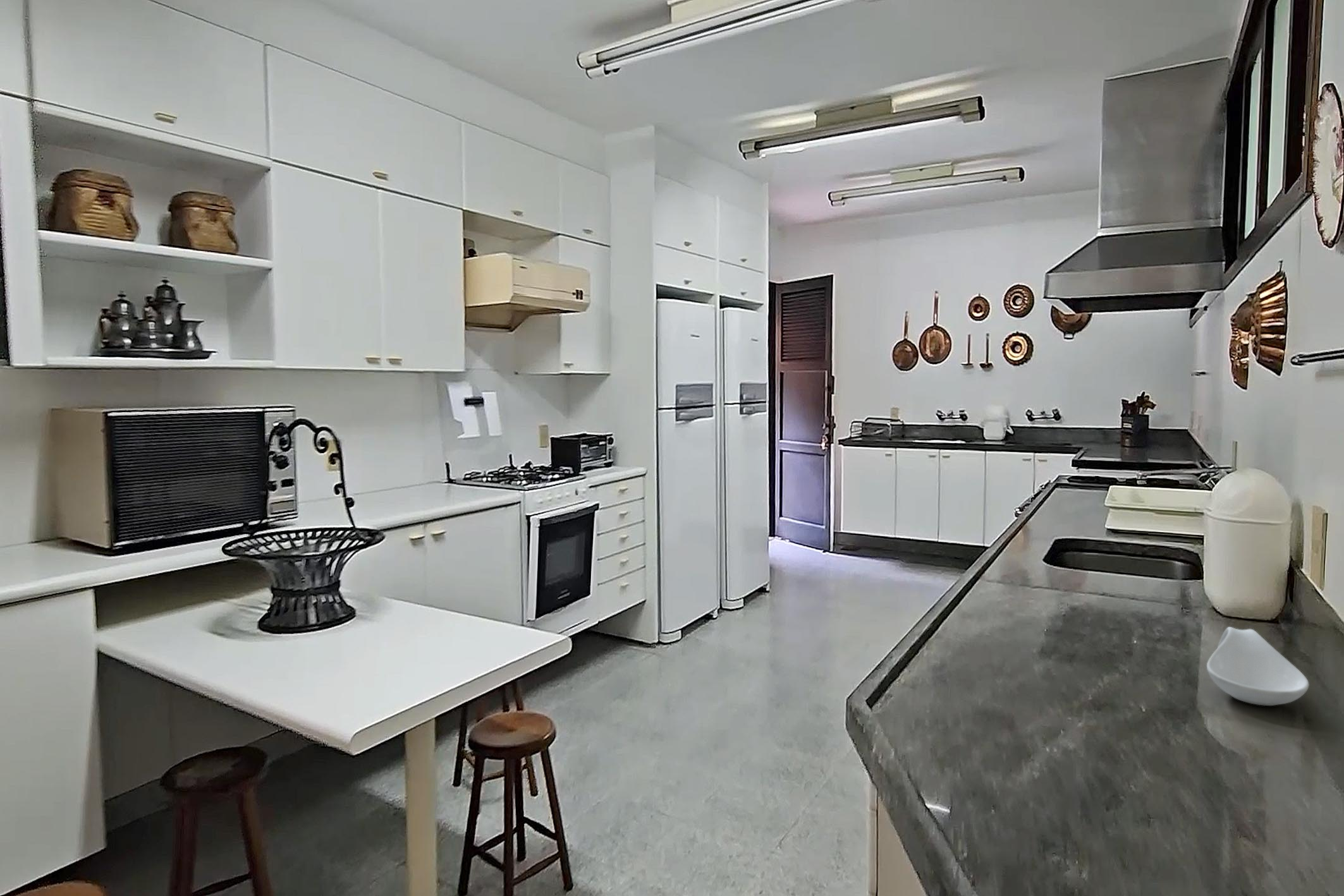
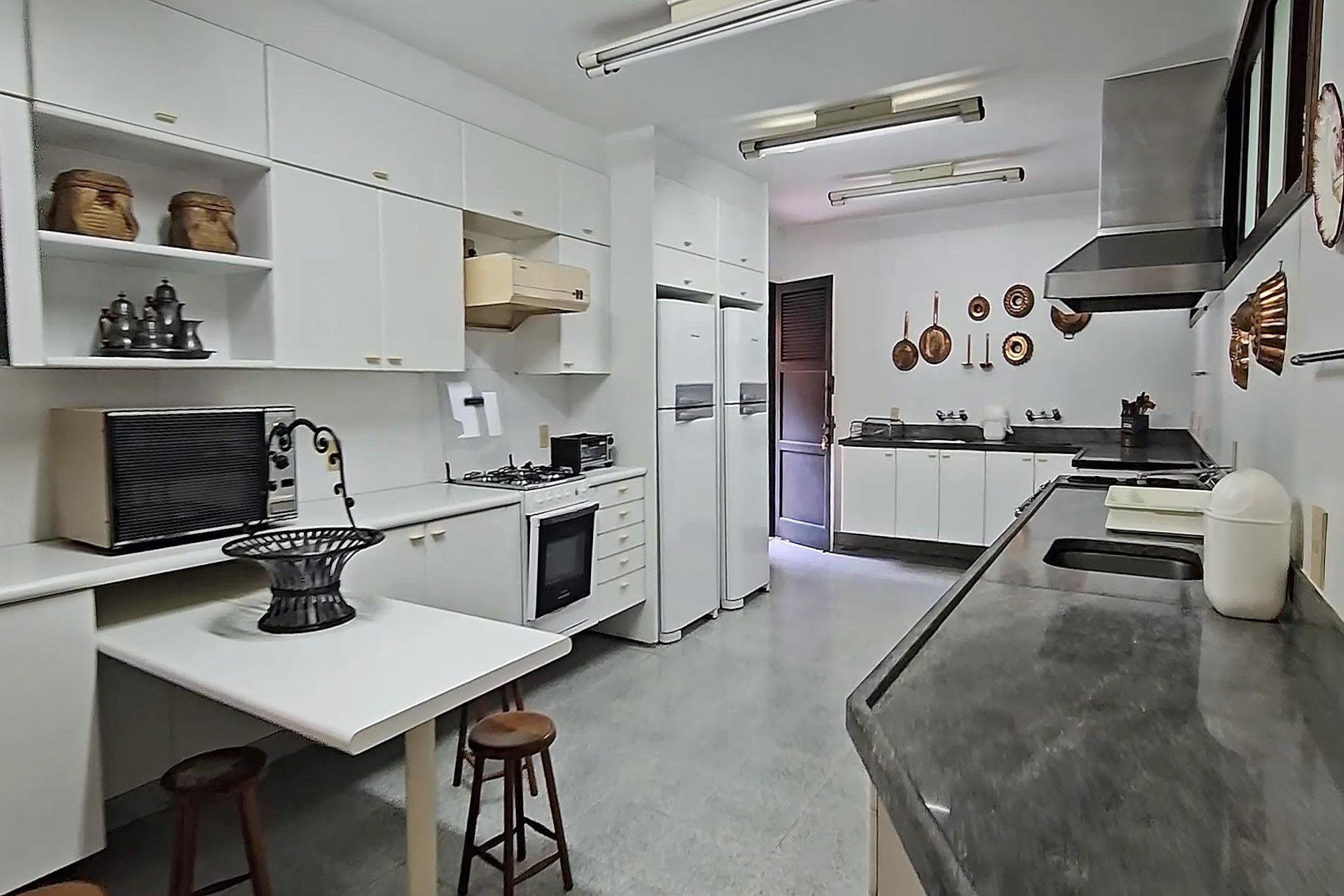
- spoon rest (1247, 662)
